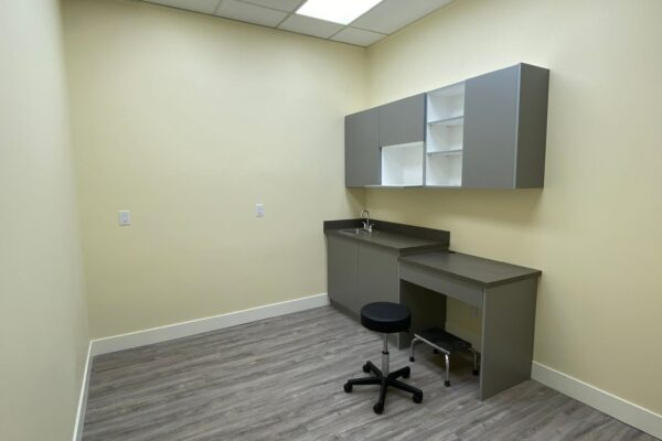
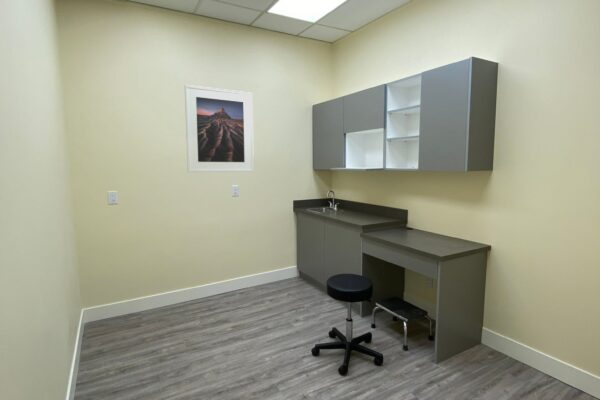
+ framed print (221, 131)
